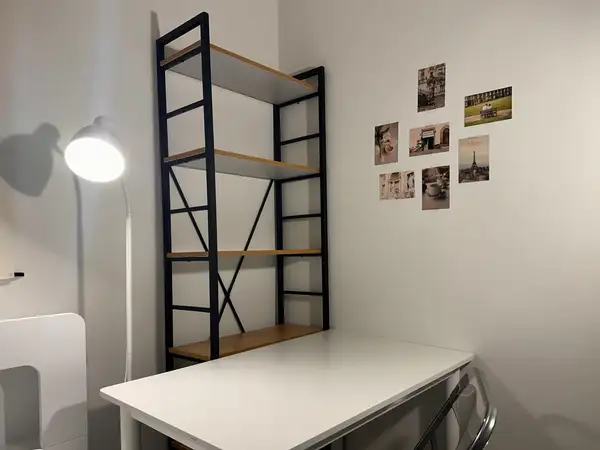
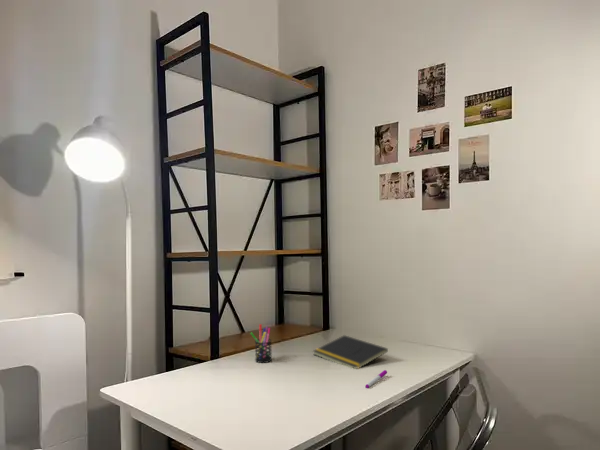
+ pen holder (261, 343)
+ pen (376, 378)
+ notepad (349, 351)
